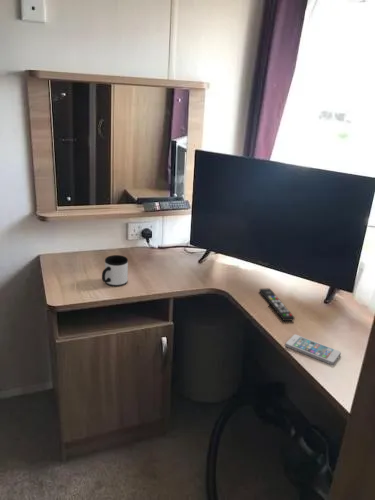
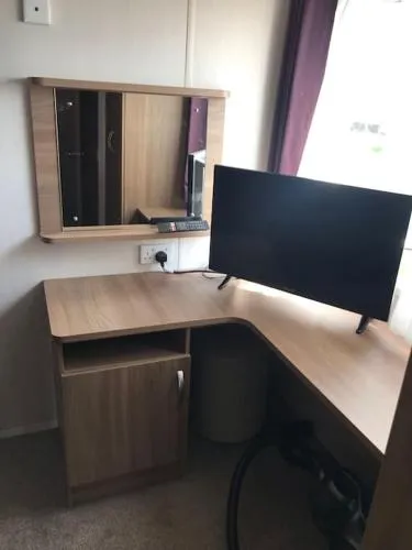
- mug (113, 272)
- smartphone (312, 348)
- remote control (275, 303)
